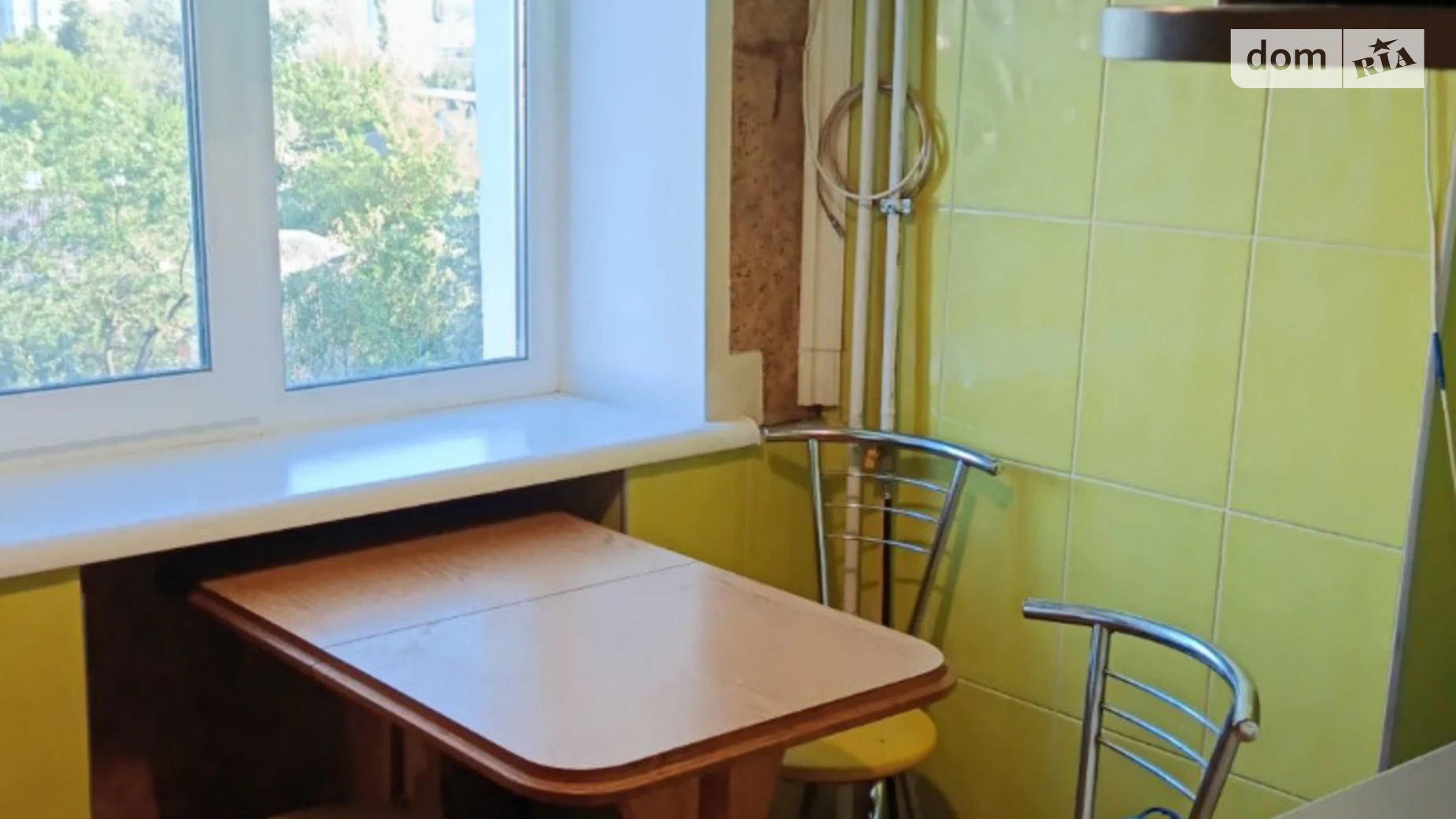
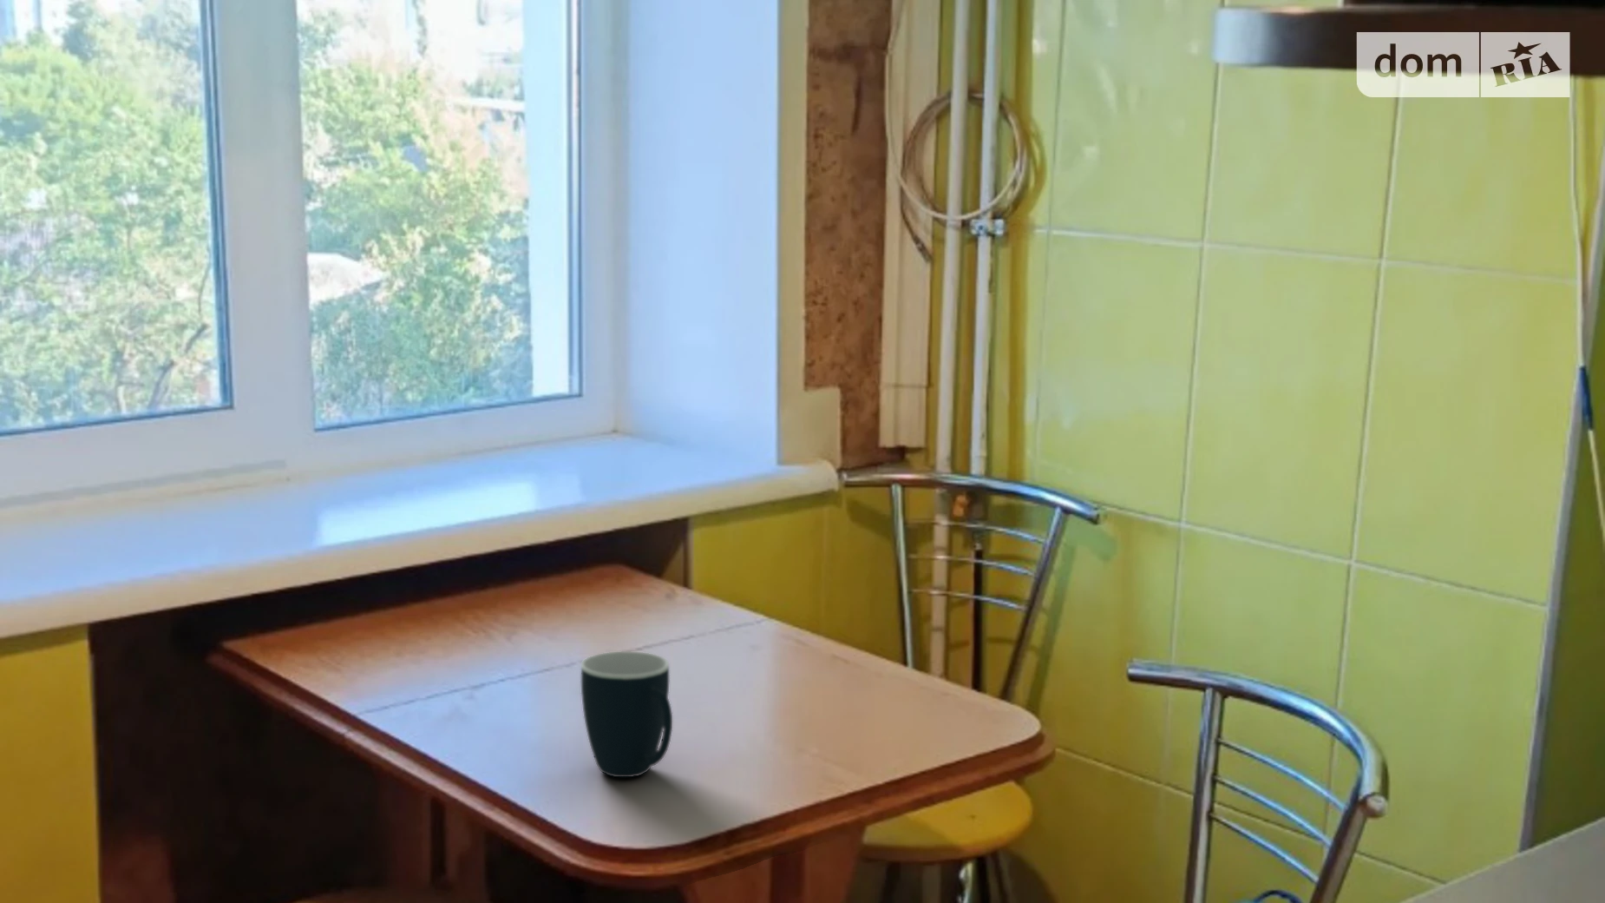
+ mug (634, 721)
